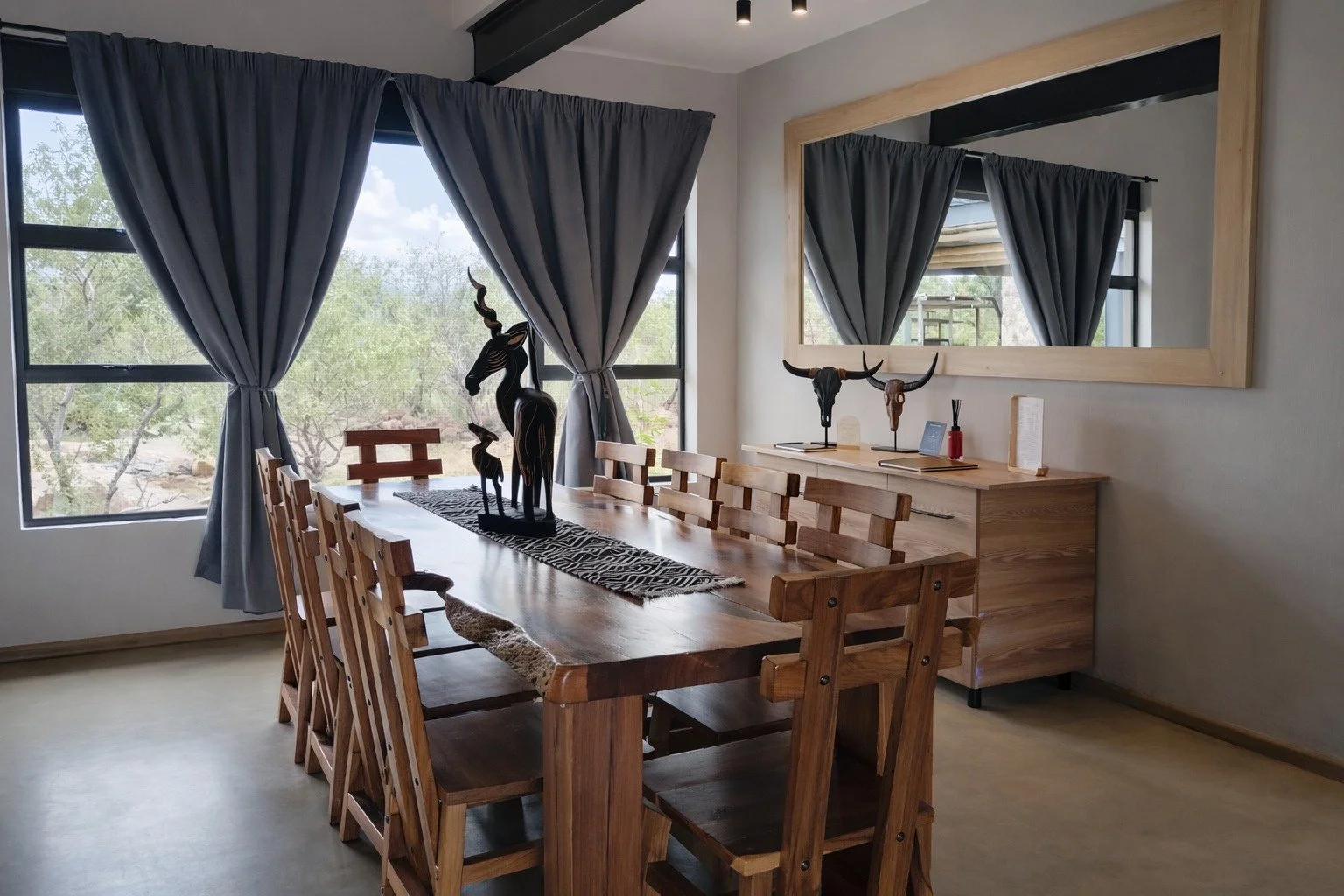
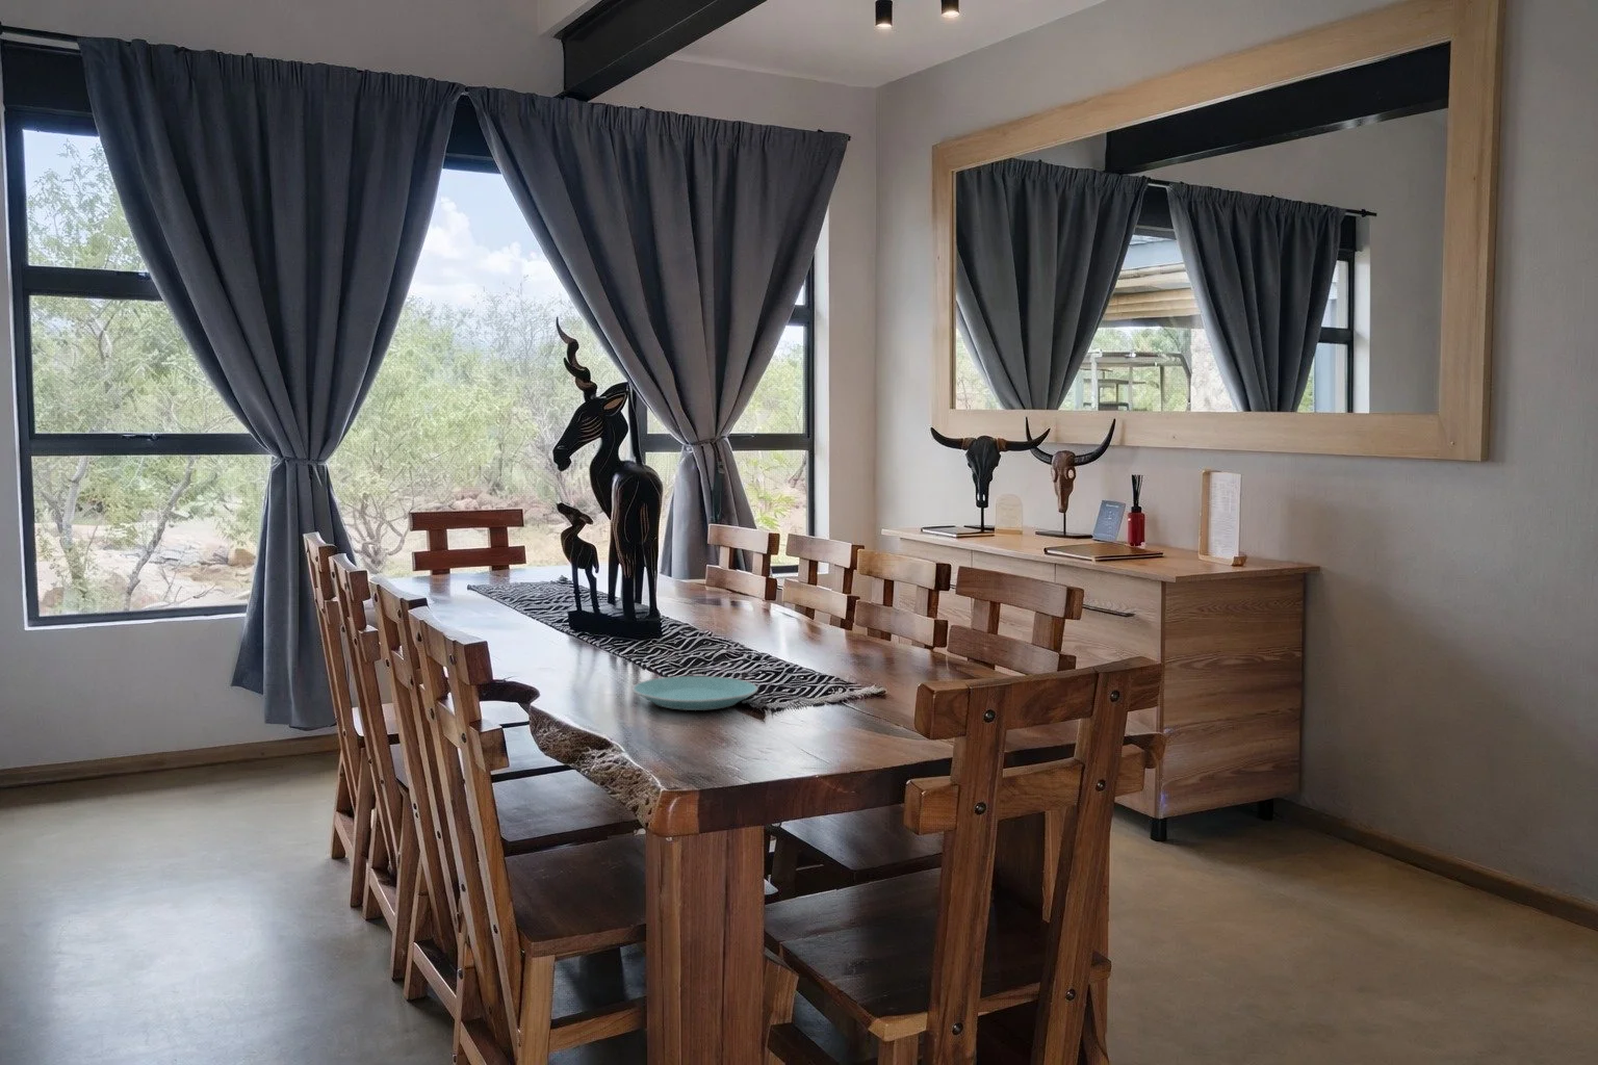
+ plate (694, 694)
